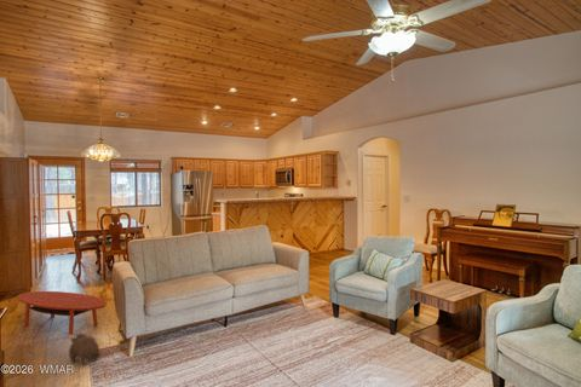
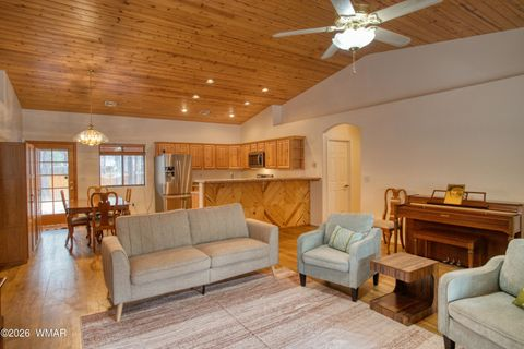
- plush toy (84, 347)
- coffee table (61, 312)
